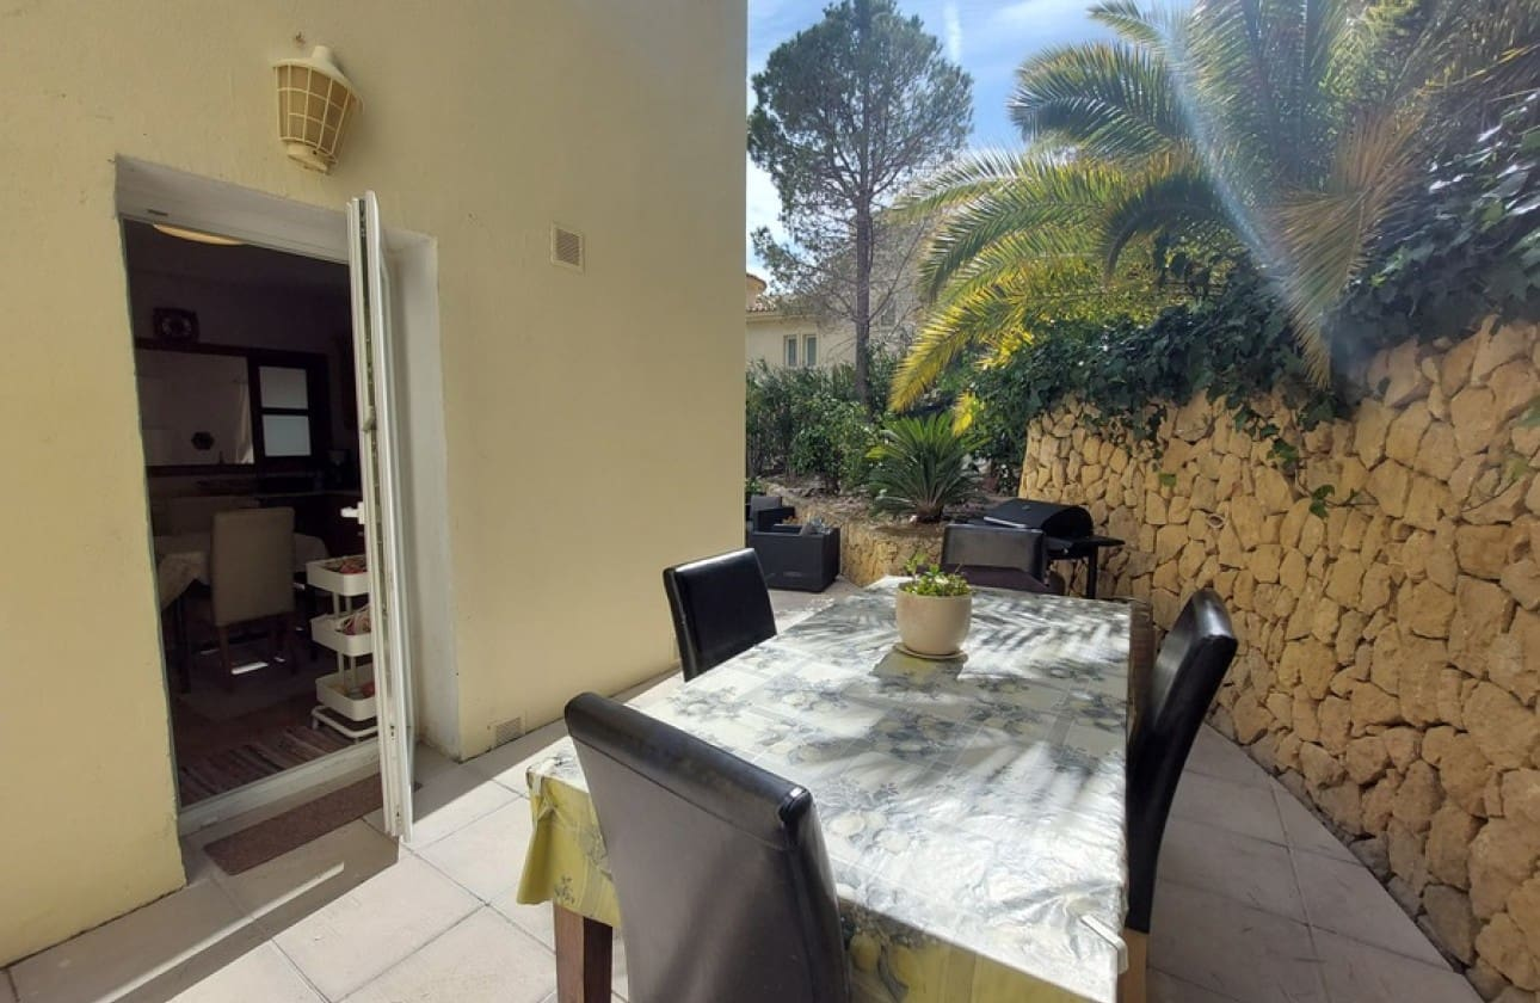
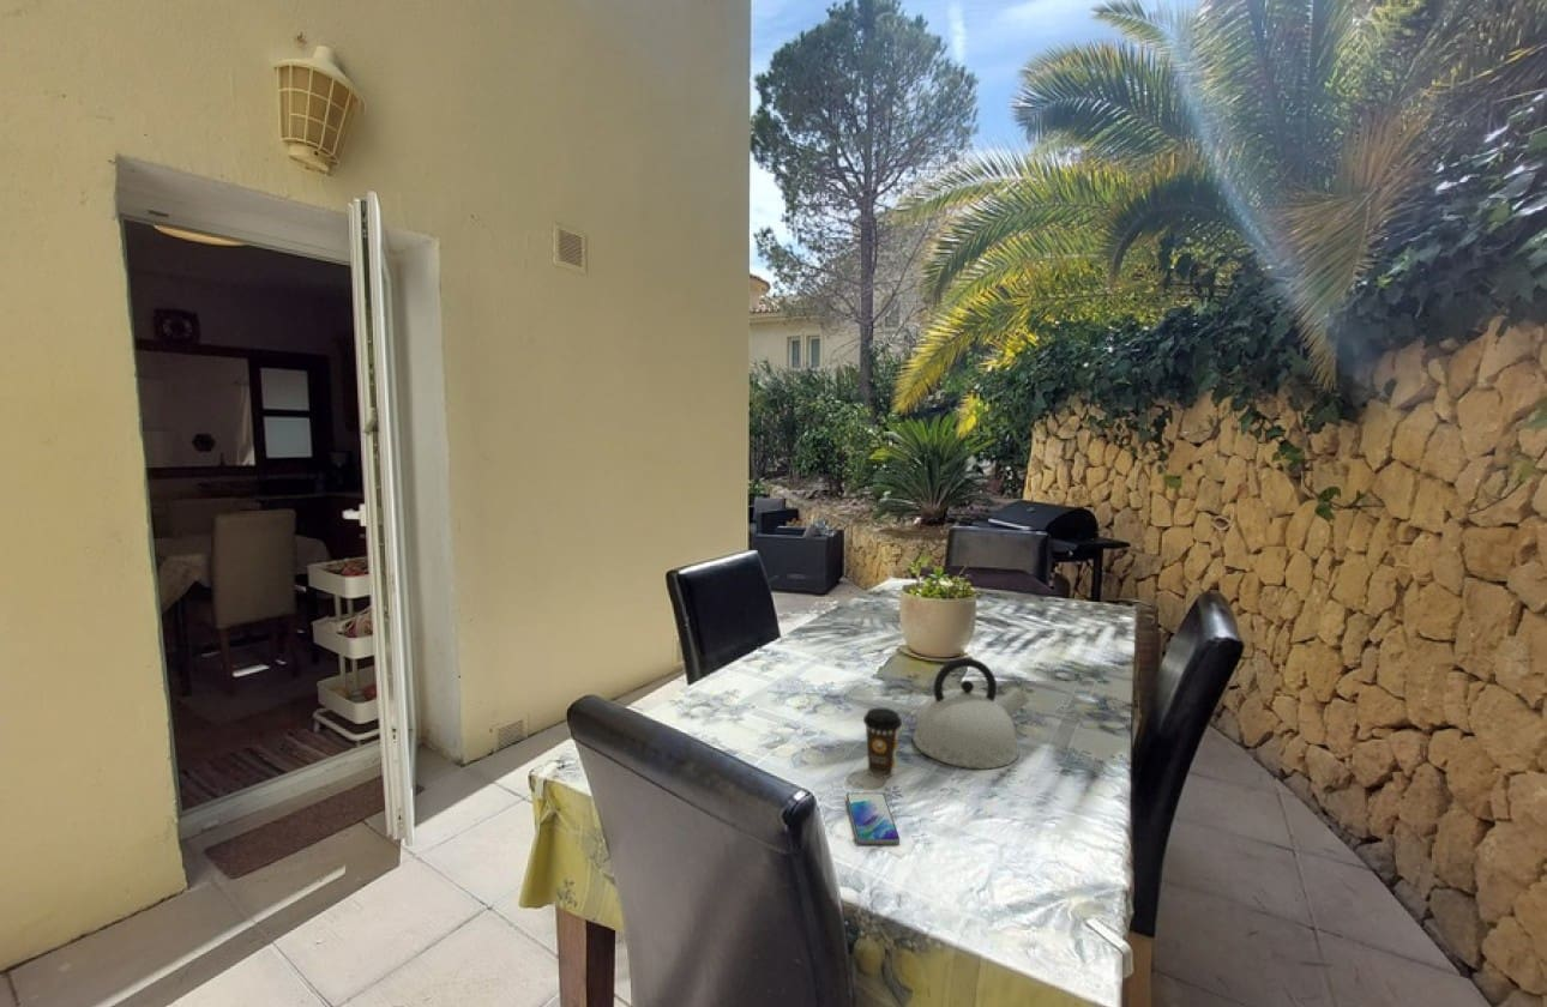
+ coffee cup (881, 742)
+ kettle (971, 701)
+ smartphone (871, 816)
